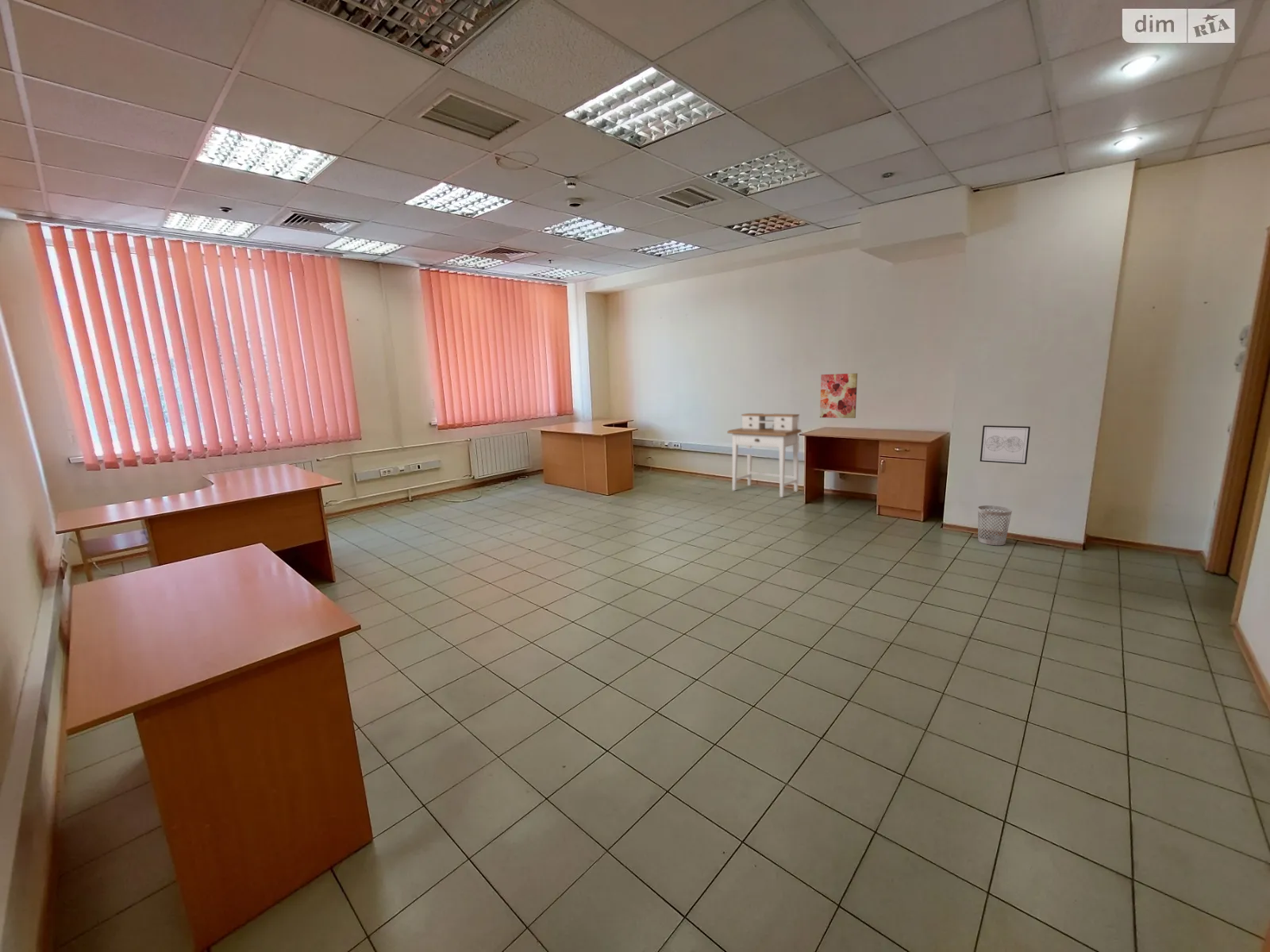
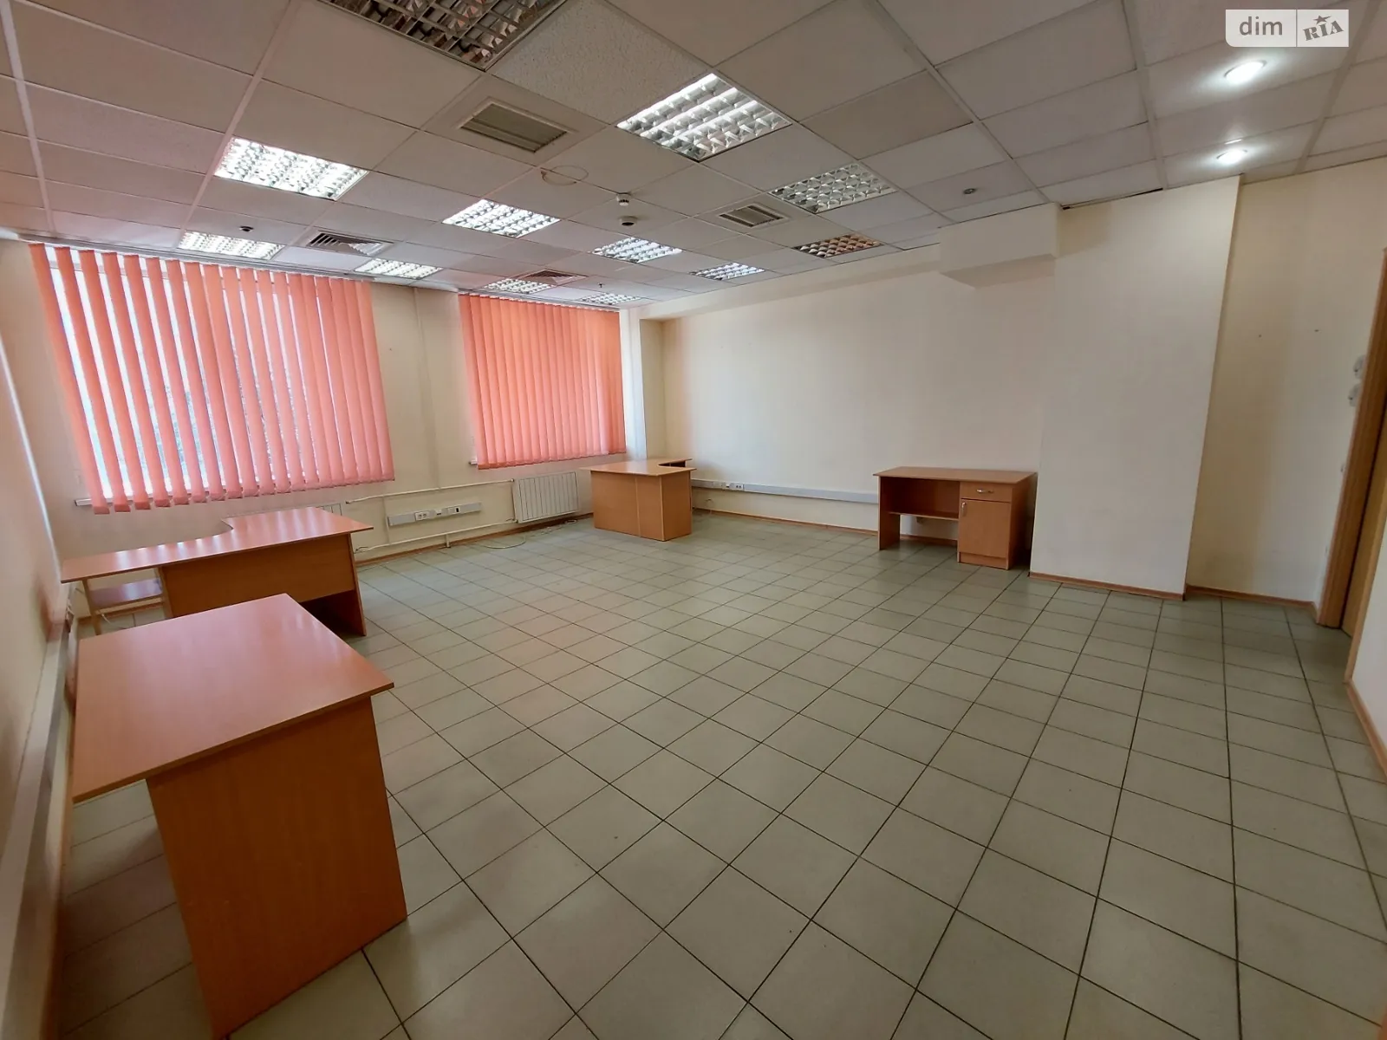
- wall art (1004, 444)
- desk (764, 446)
- wastebasket (992, 525)
- wall art (837, 396)
